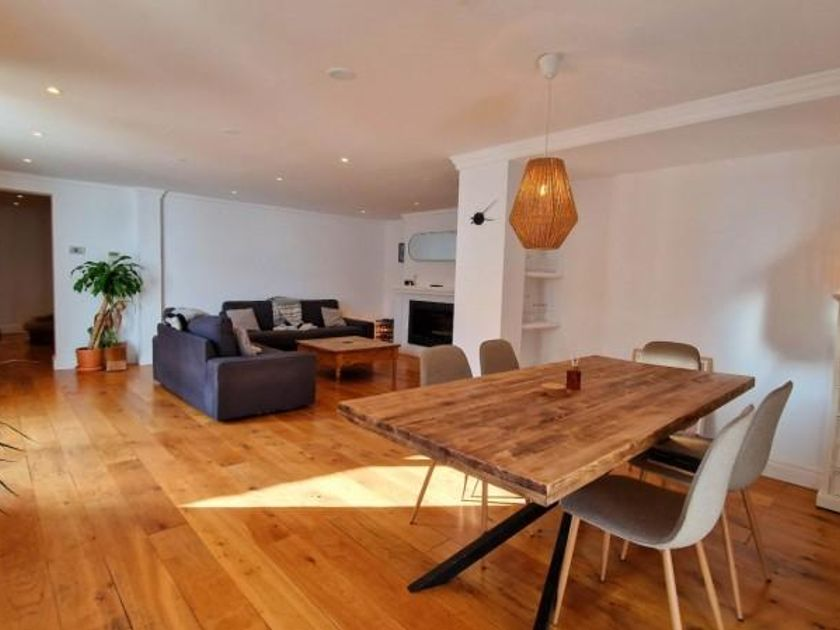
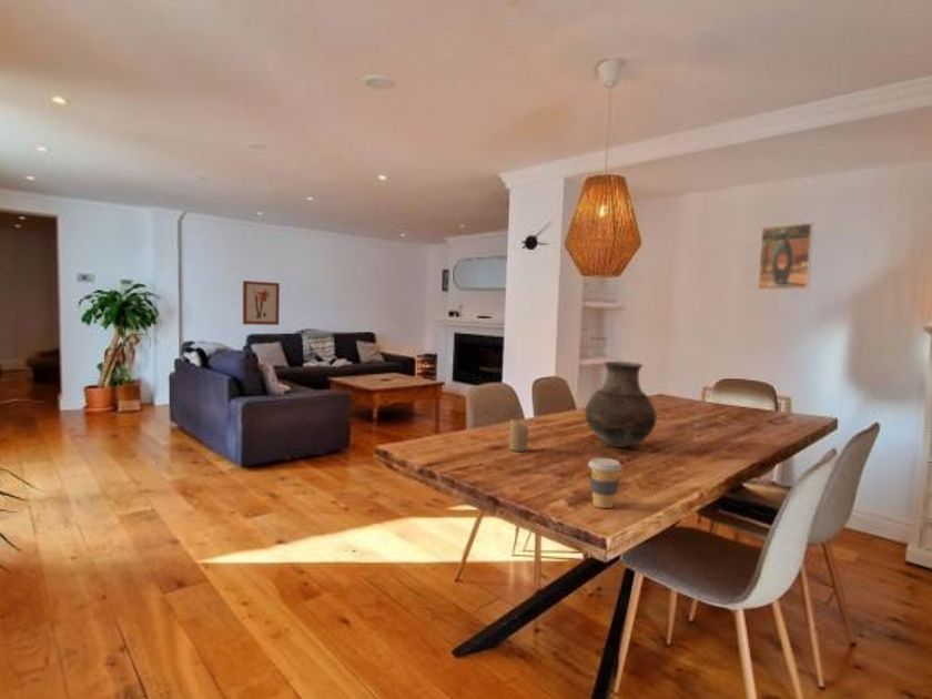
+ wall art (261, 303)
+ candle (519, 434)
+ vase (620, 404)
+ coffee cup (604, 483)
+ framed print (784, 257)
